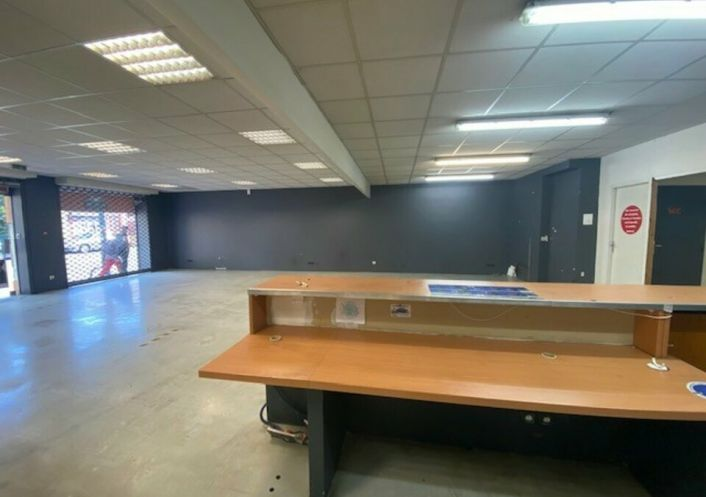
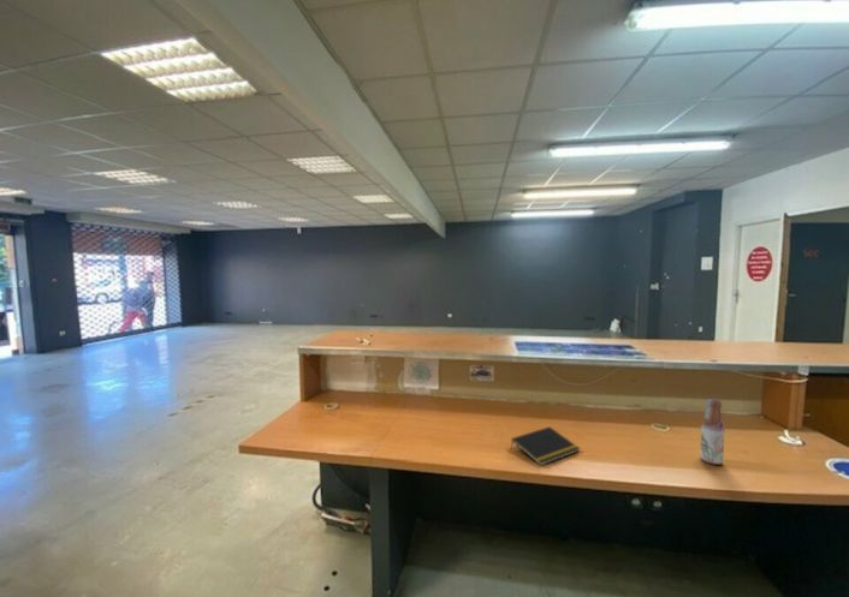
+ notepad (545, 444)
+ bottle (712, 430)
